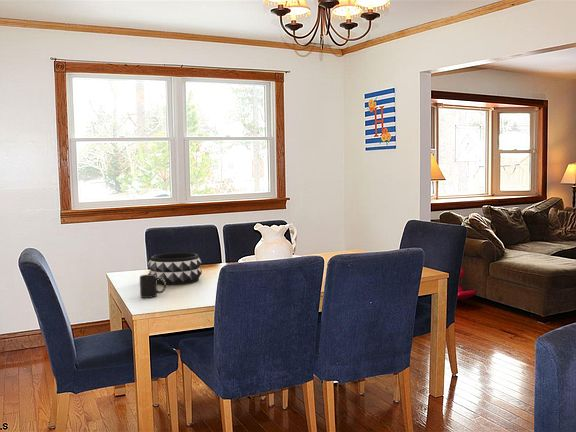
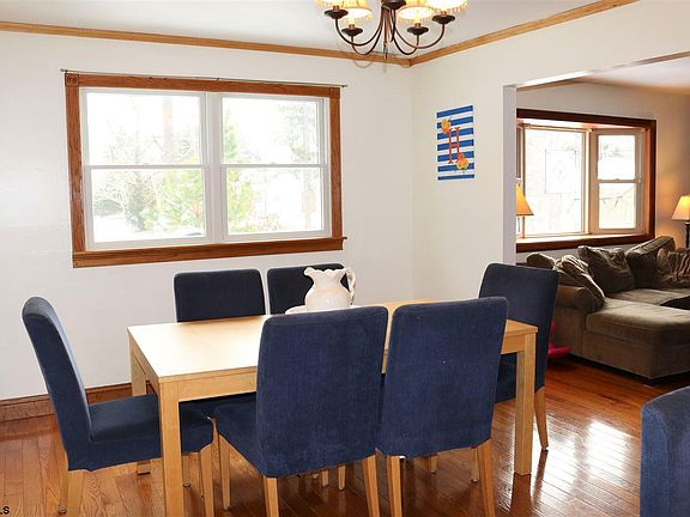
- decorative bowl (175, 268)
- mug (153, 285)
